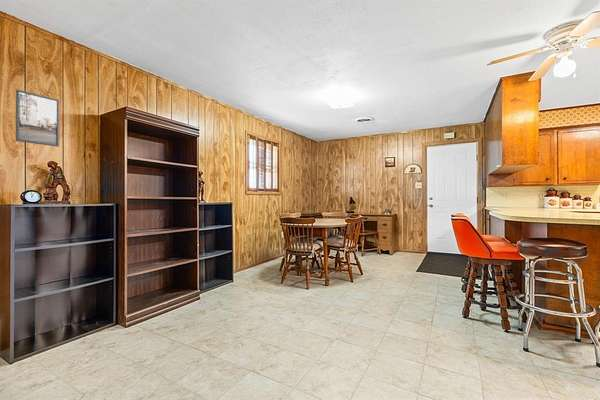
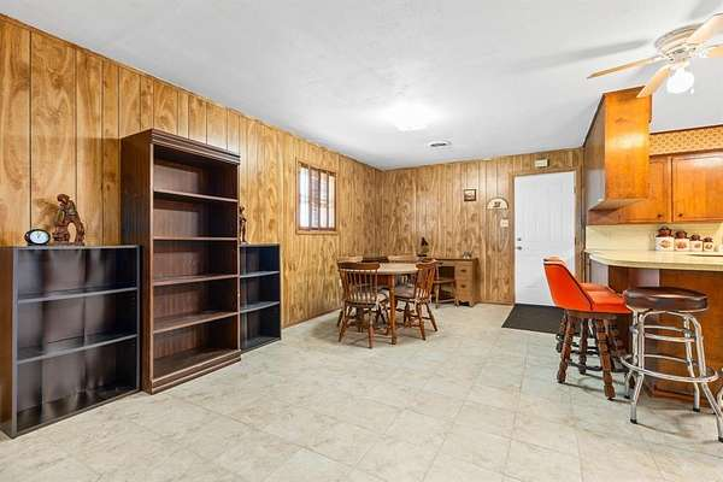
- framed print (38, 119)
